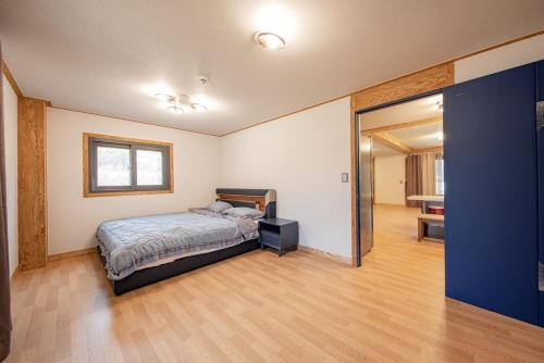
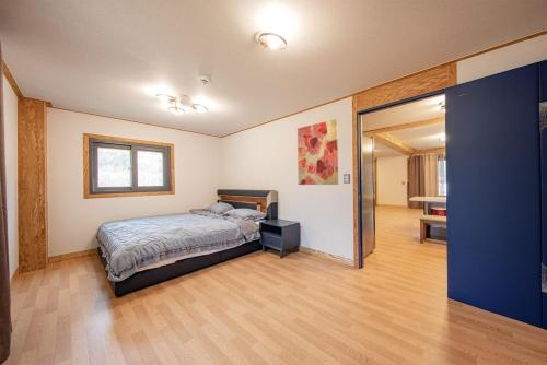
+ wall art (316, 154)
